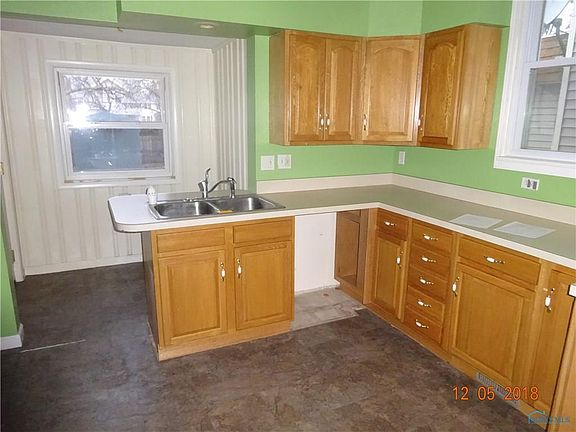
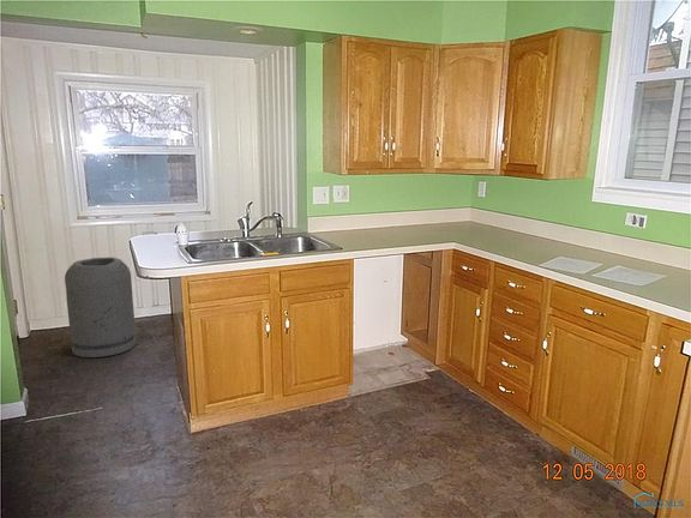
+ trash can (101, 305)
